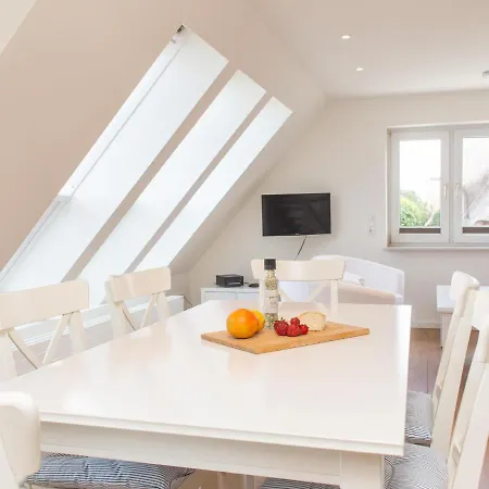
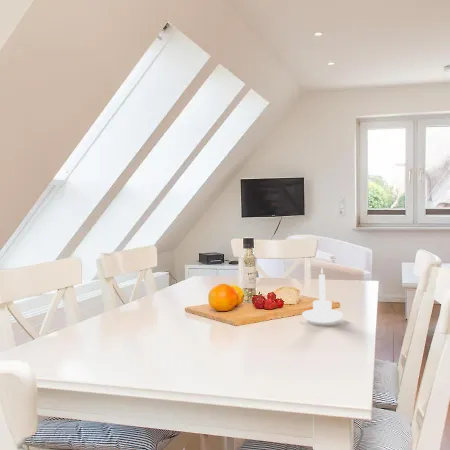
+ candle holder (322, 293)
